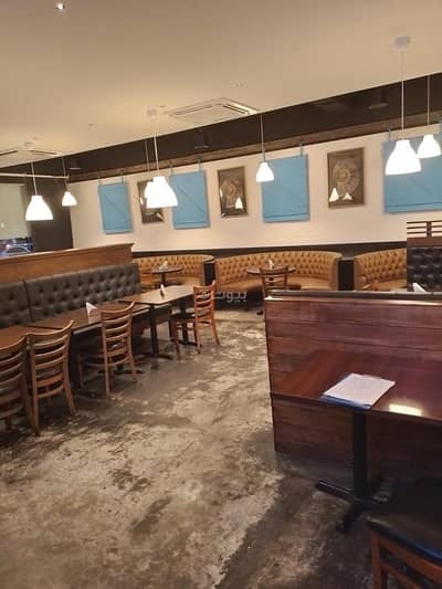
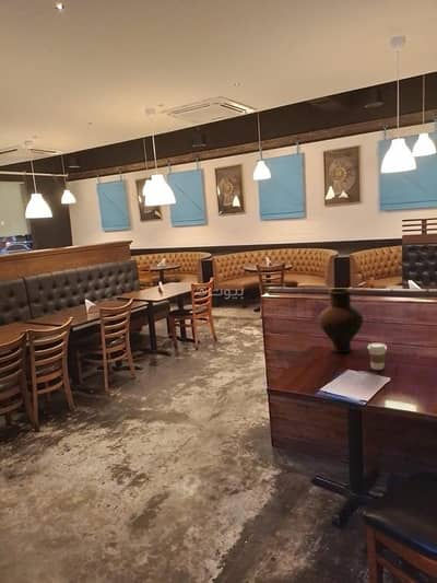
+ coffee cup (377, 355)
+ vase (340, 320)
